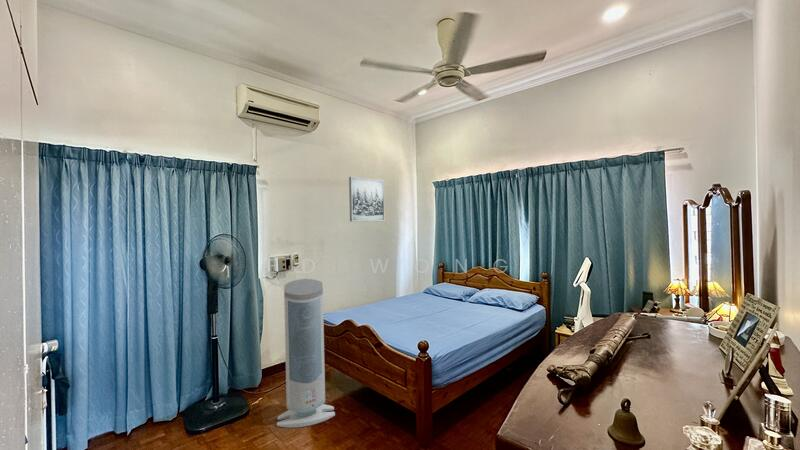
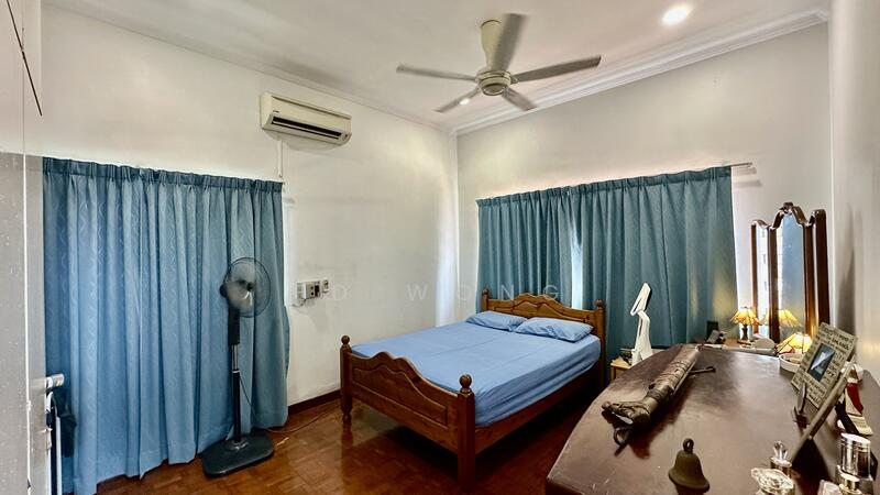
- air purifier (305, 348)
- wall art (367, 200)
